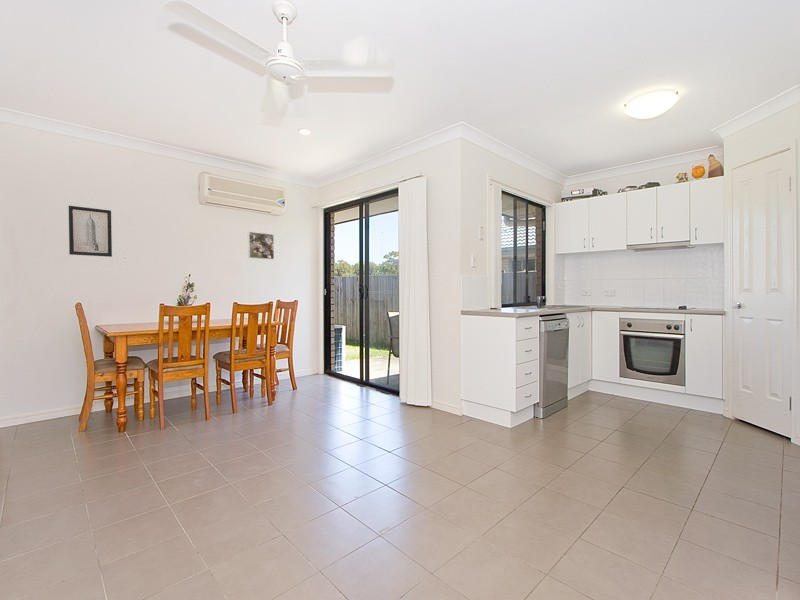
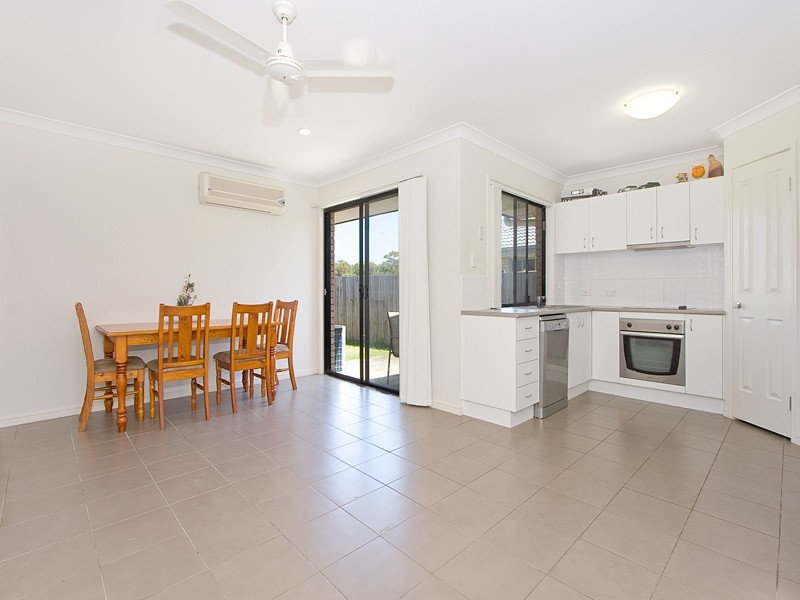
- wall art (90, 231)
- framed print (261, 245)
